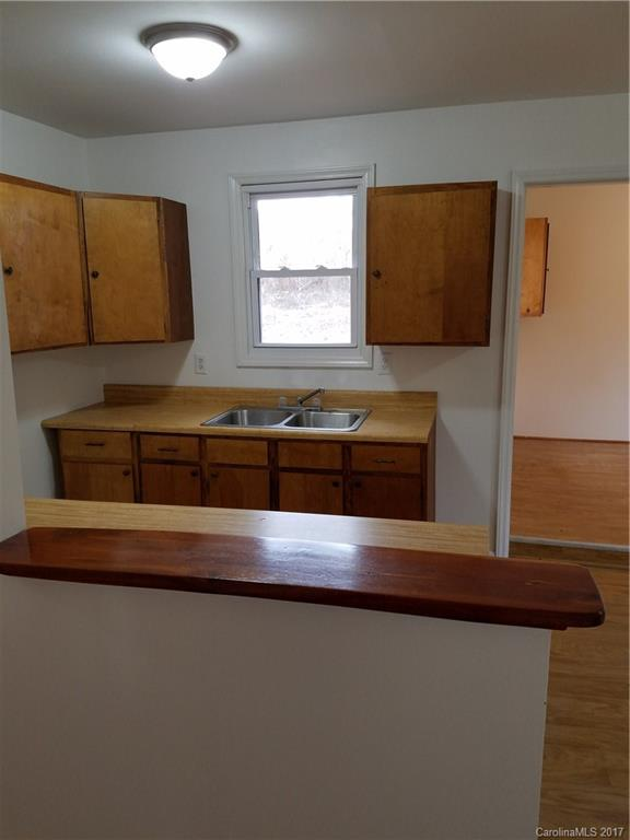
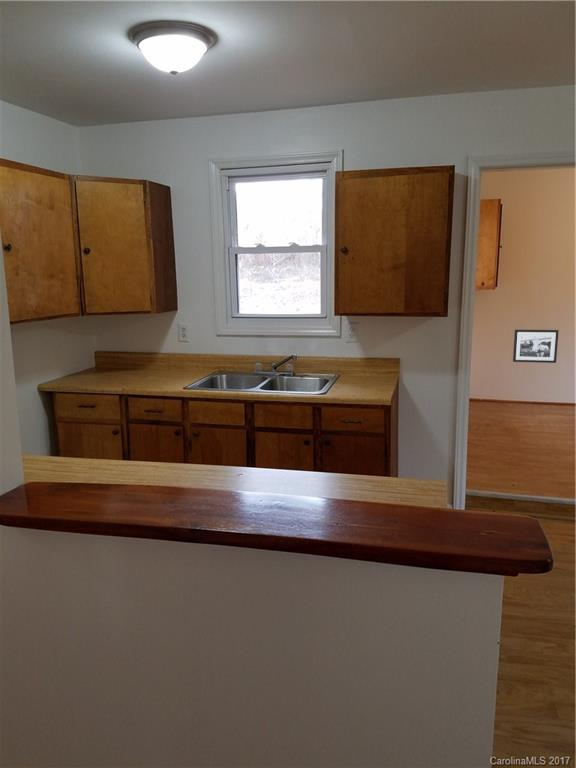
+ picture frame (535, 346)
